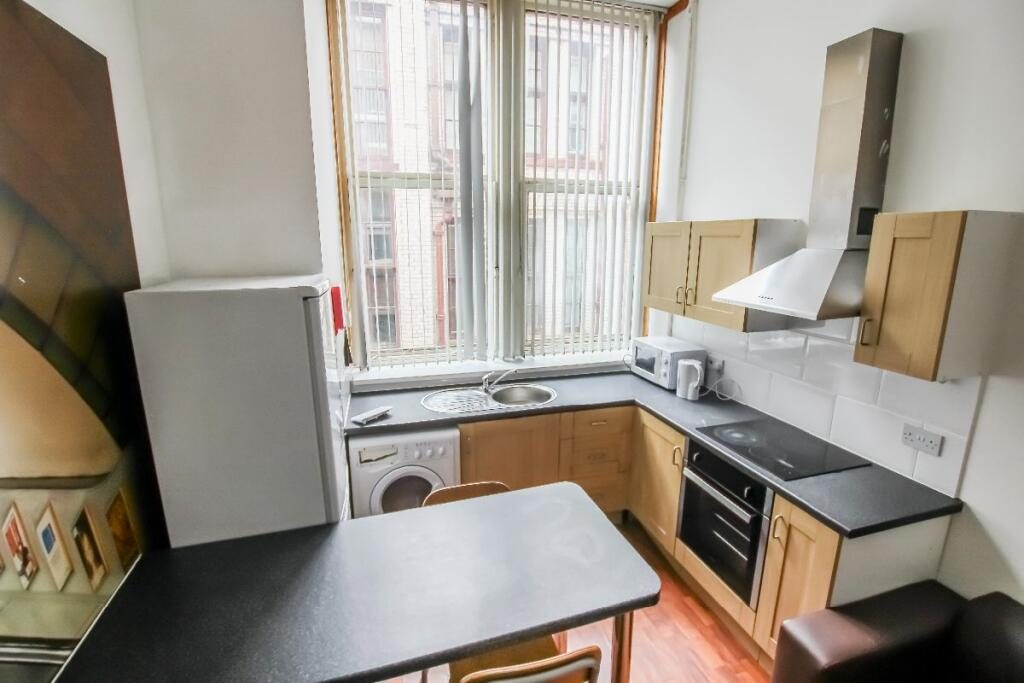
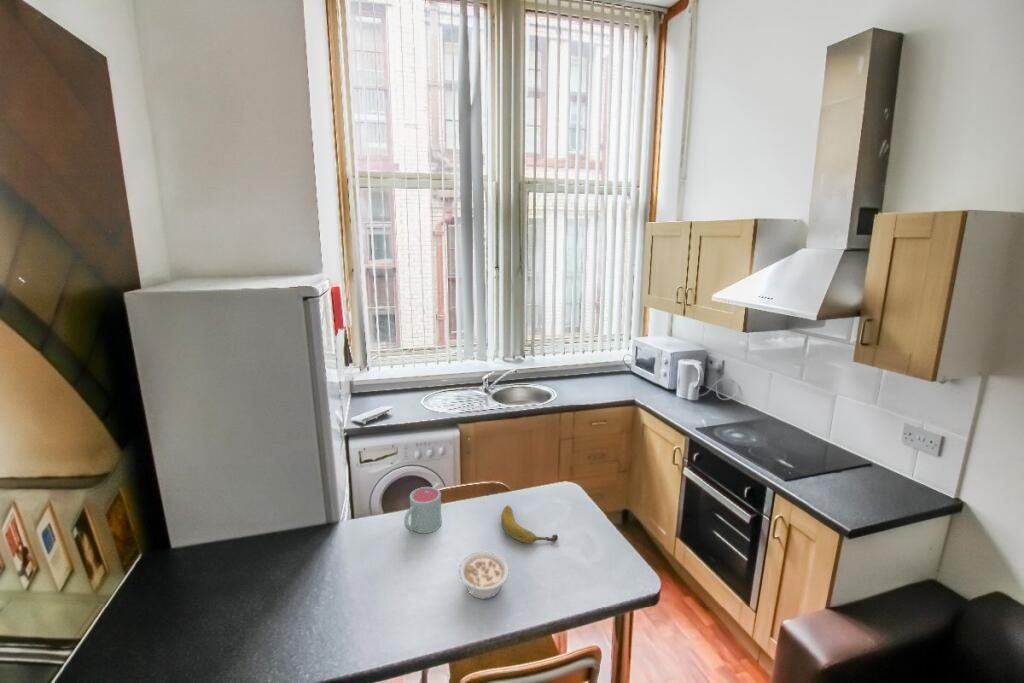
+ mug (420, 513)
+ legume (484, 577)
+ fruit (522, 527)
